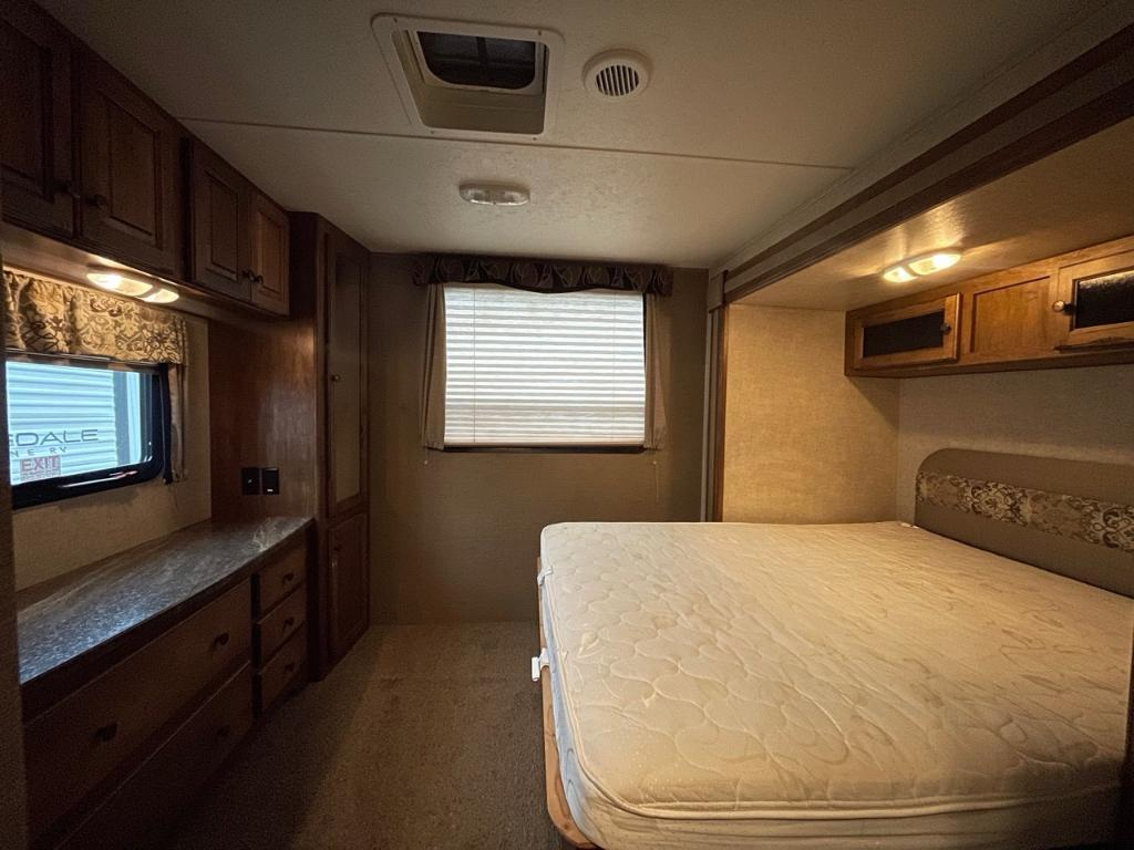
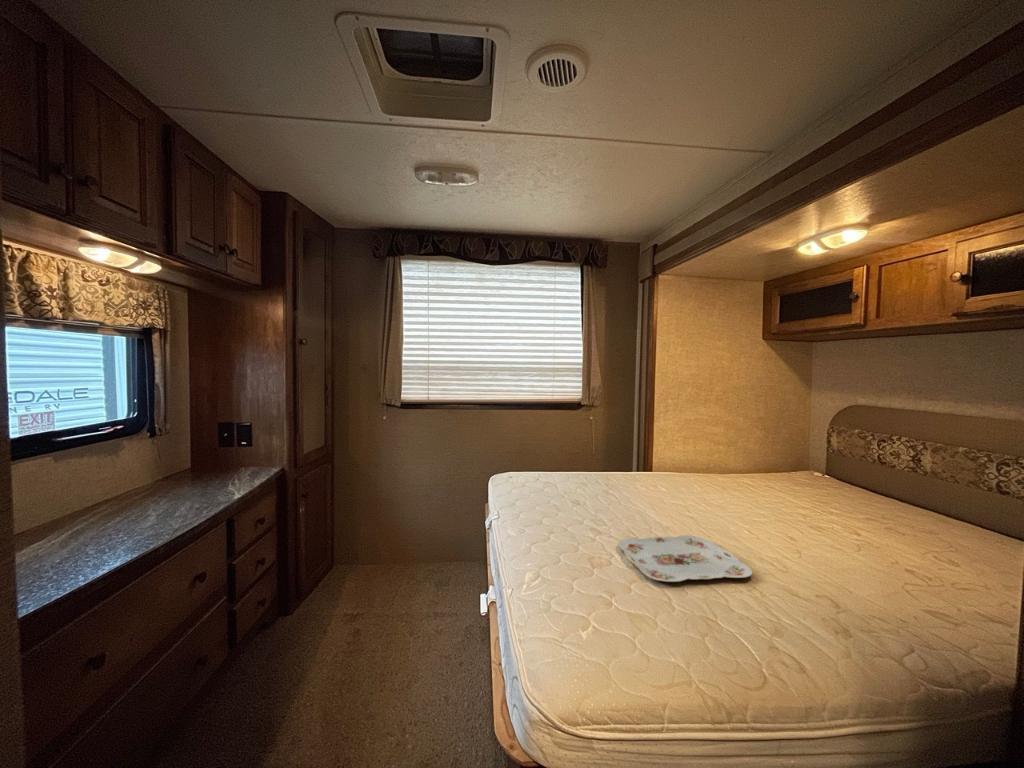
+ serving tray (680, 557)
